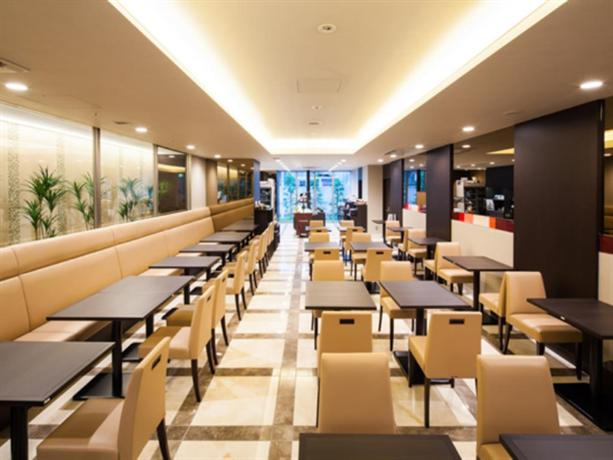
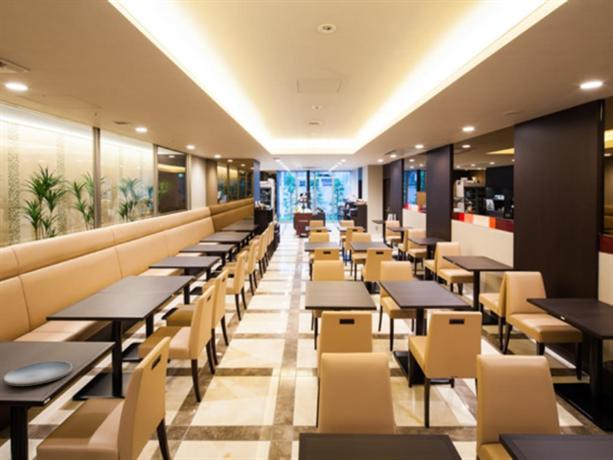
+ plate (39, 373)
